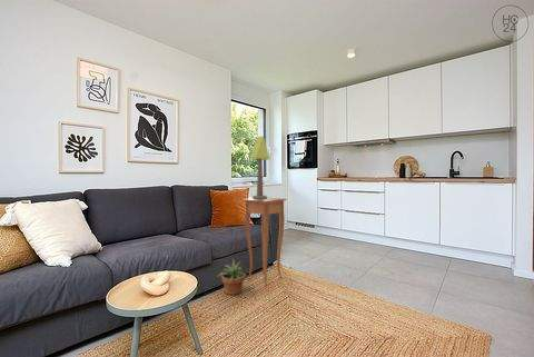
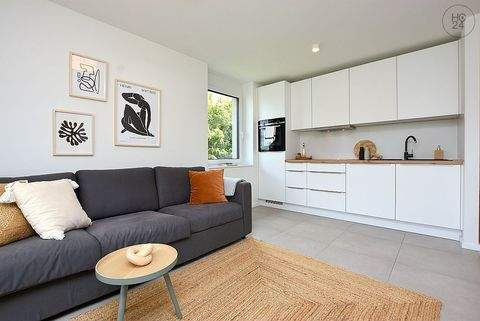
- side table (265, 238)
- potted plant (234, 276)
- table lamp (259, 167)
